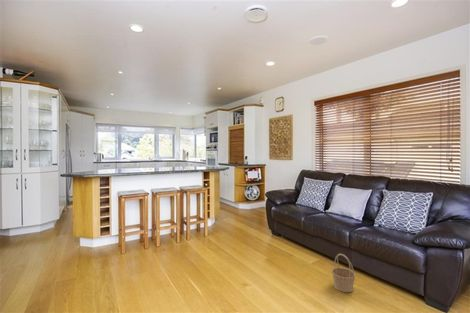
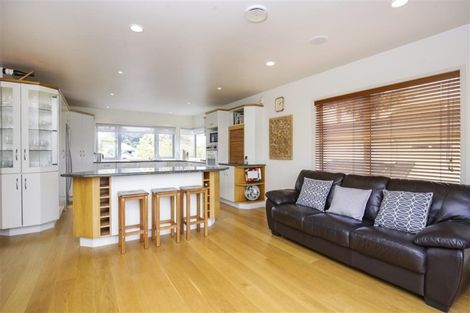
- basket (343, 270)
